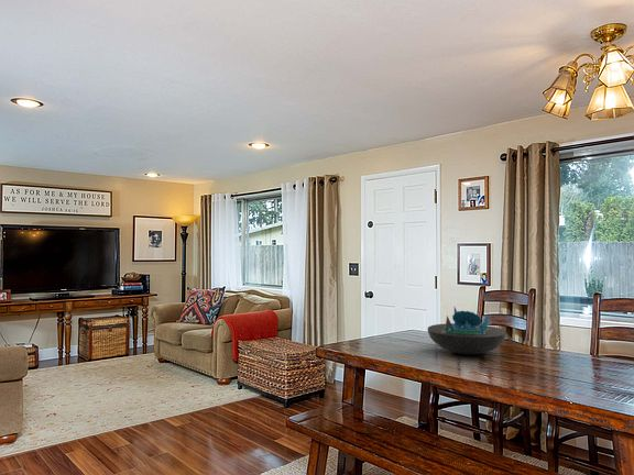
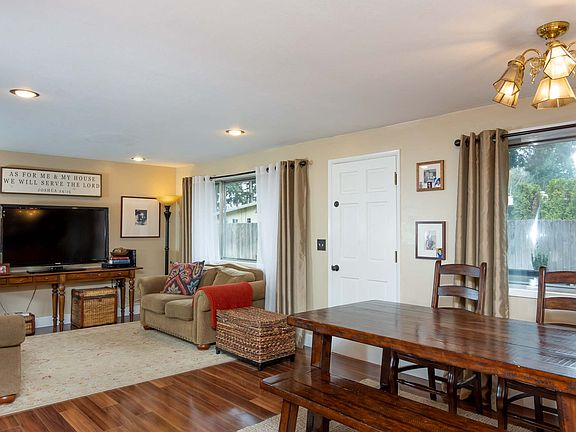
- decorative bowl (466, 330)
